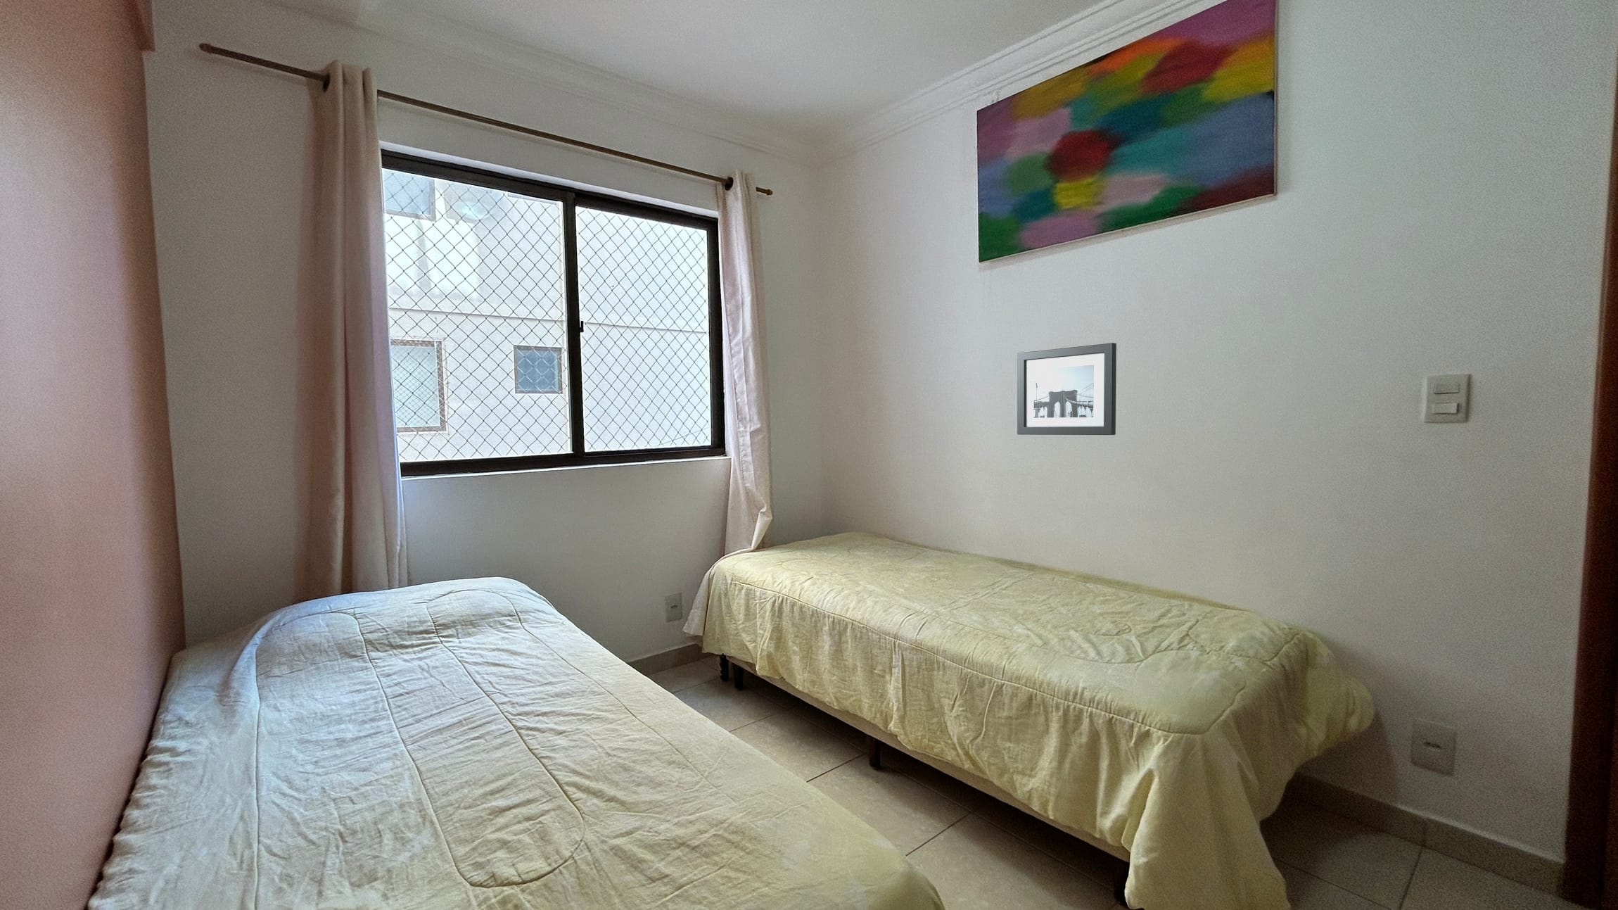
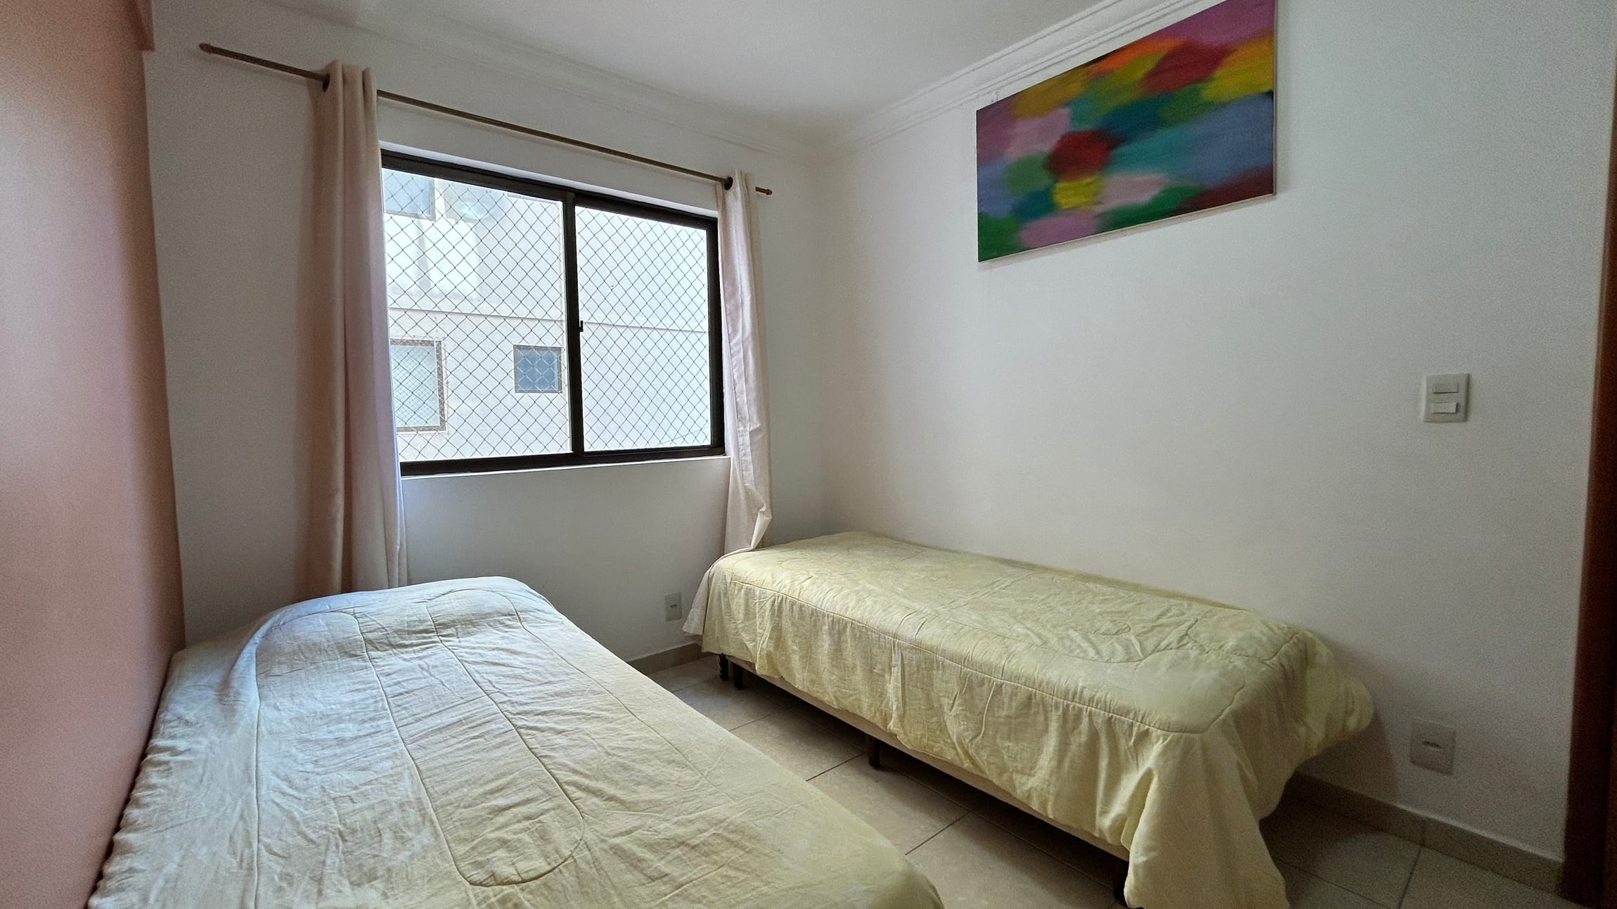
- wall art (1063, 391)
